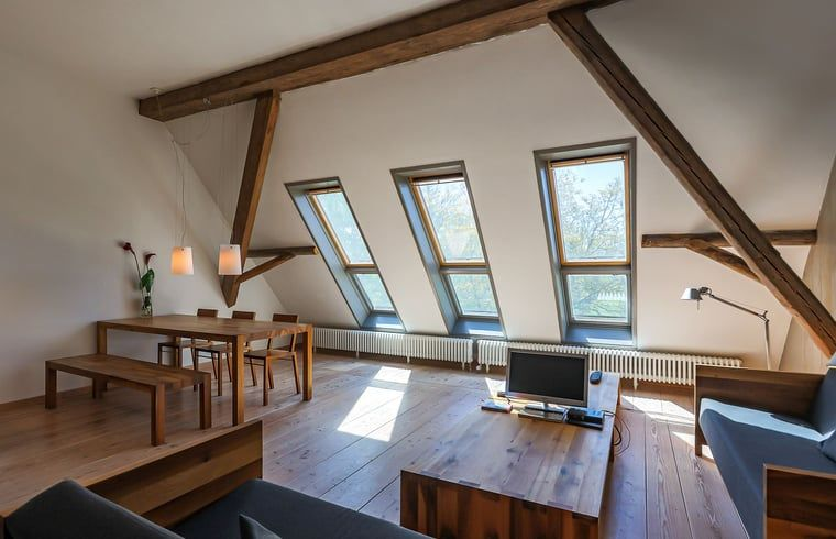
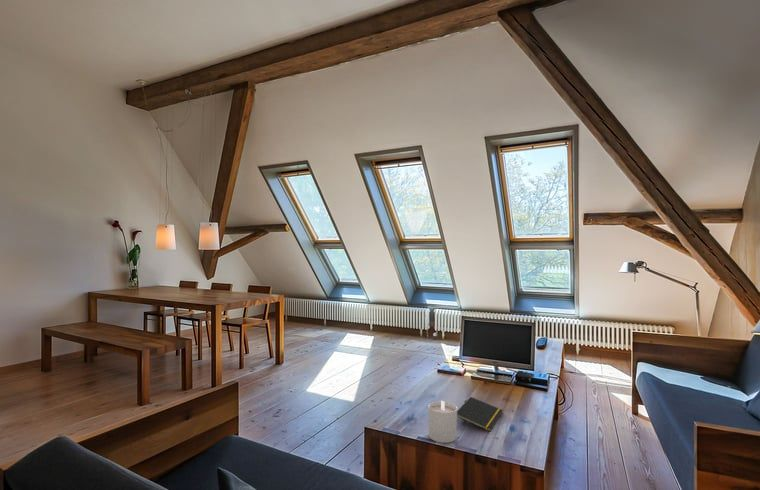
+ notepad (479, 412)
+ candle (442, 418)
